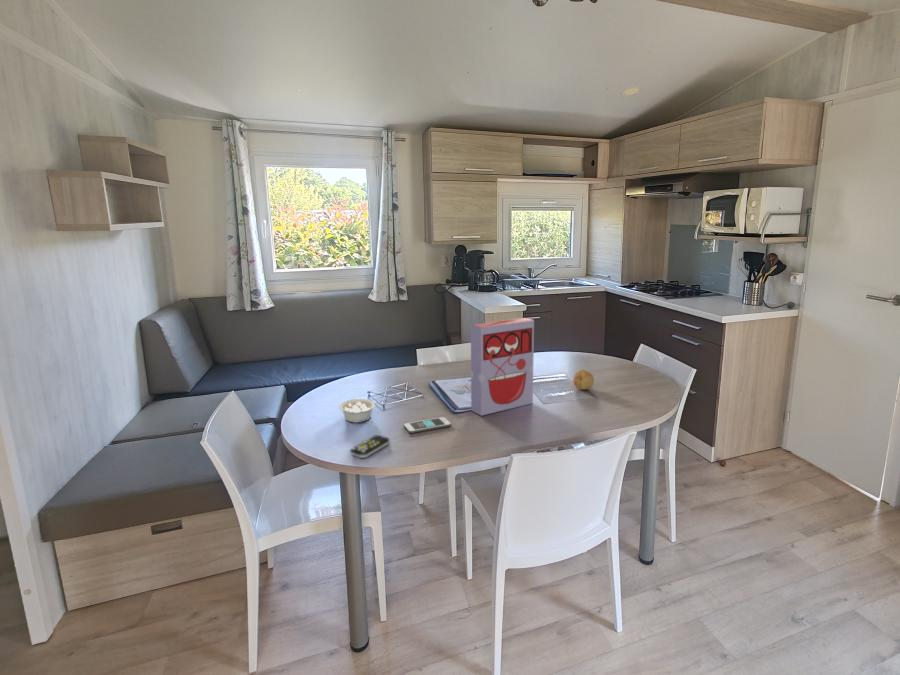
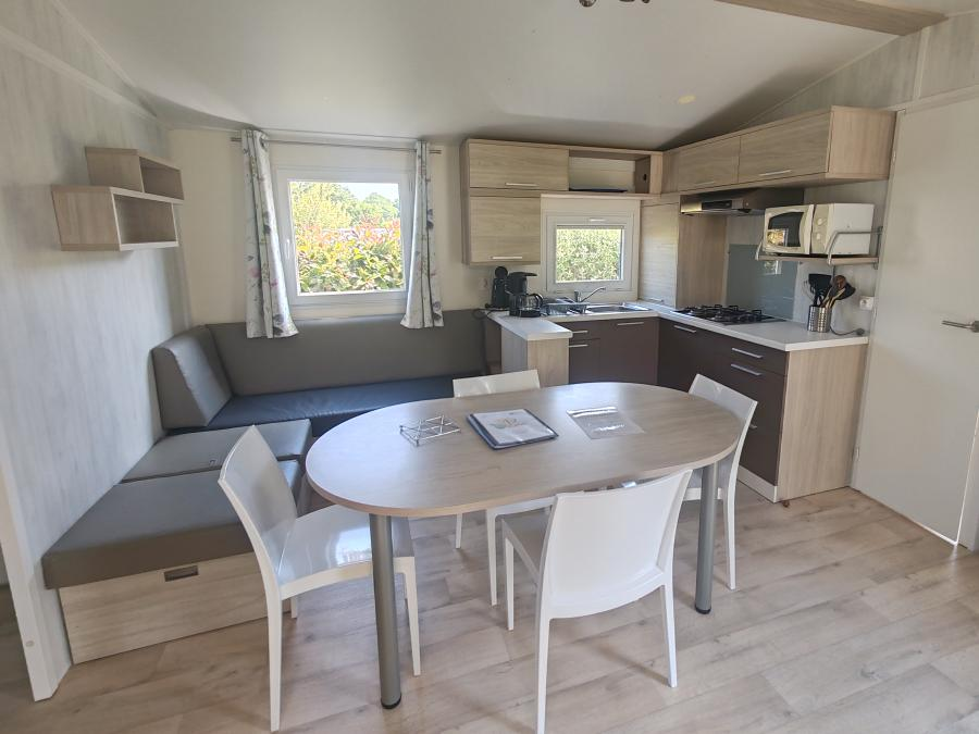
- smartphone (427, 424)
- remote control (370, 446)
- legume (357, 410)
- fruit (583, 379)
- cereal box (502, 365)
